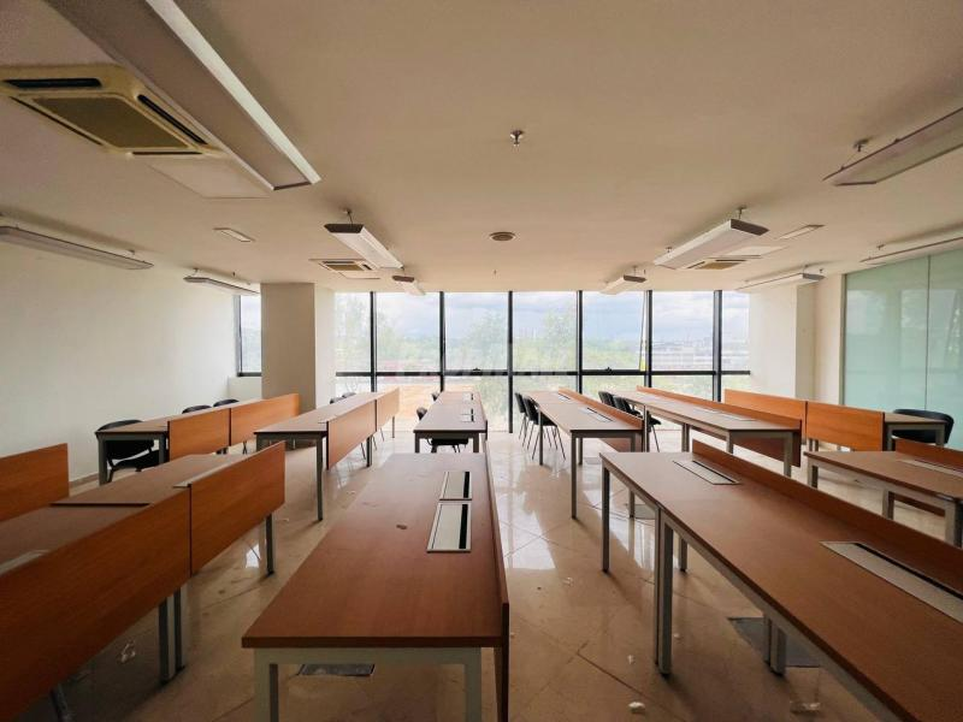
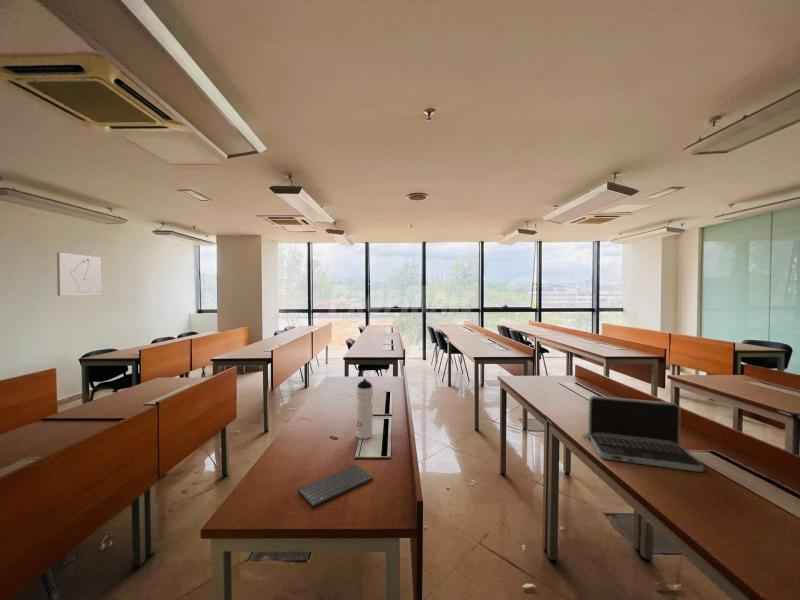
+ wall art (80, 275)
+ water bottle (364, 407)
+ keyboard (336, 484)
+ laptop (635, 427)
